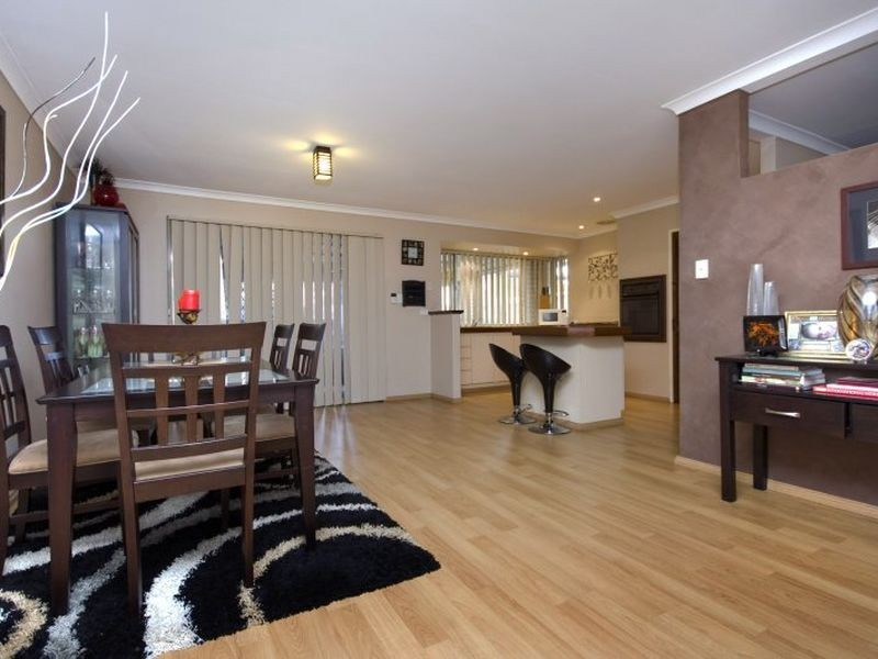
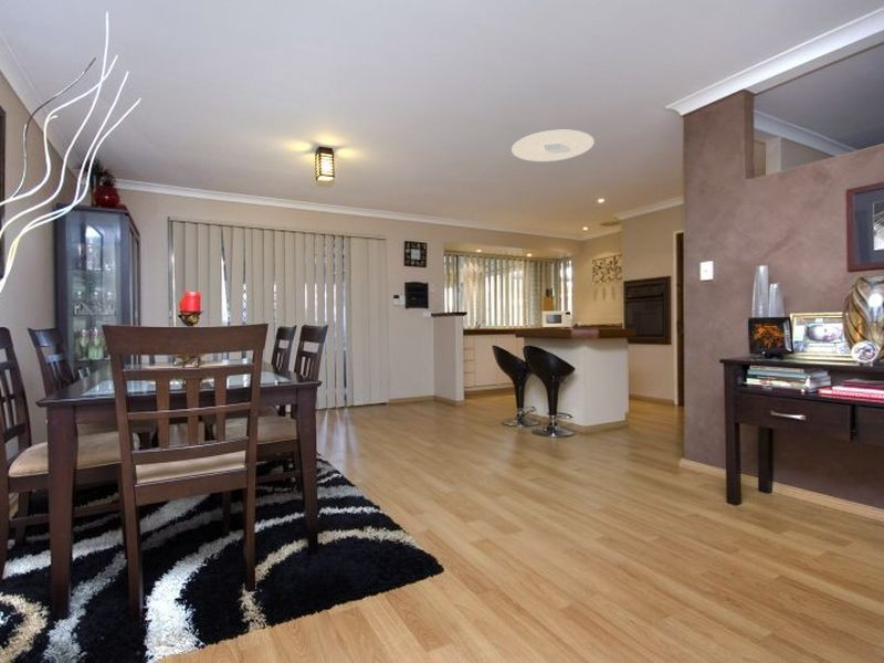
+ ceiling light (551, 143)
